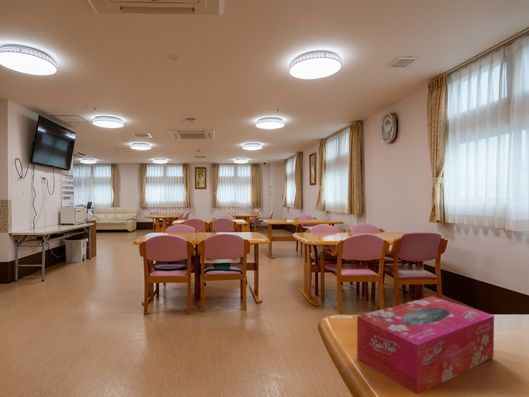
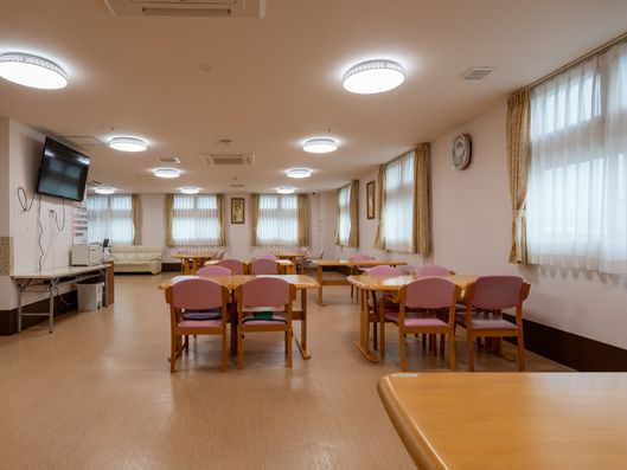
- tissue box (425, 336)
